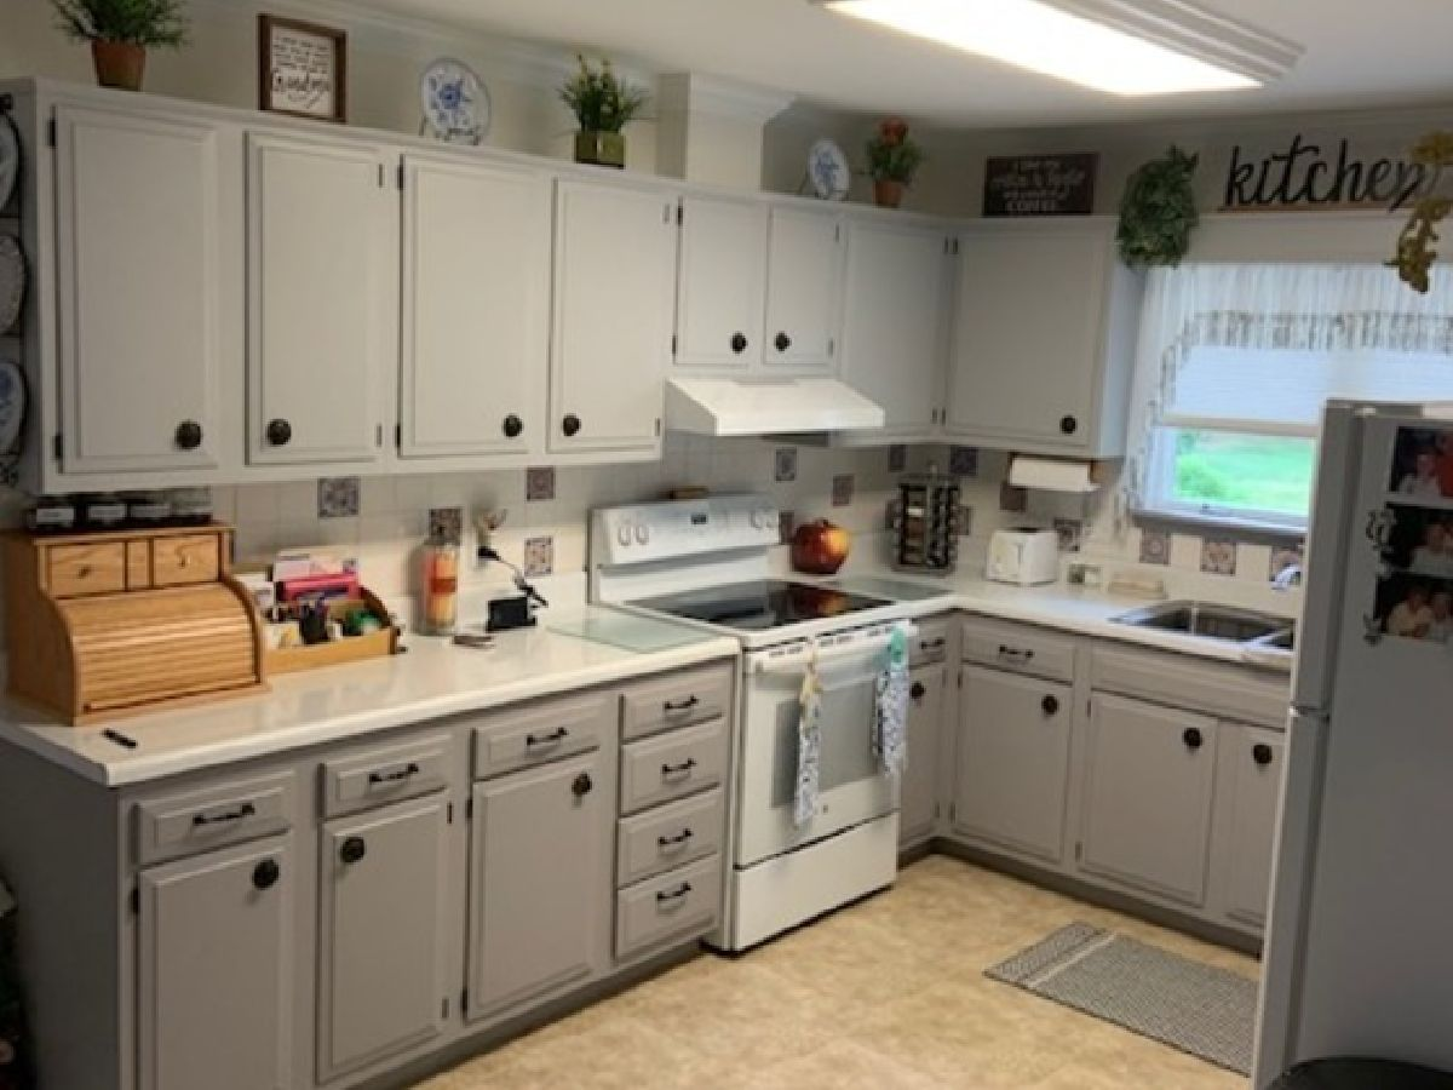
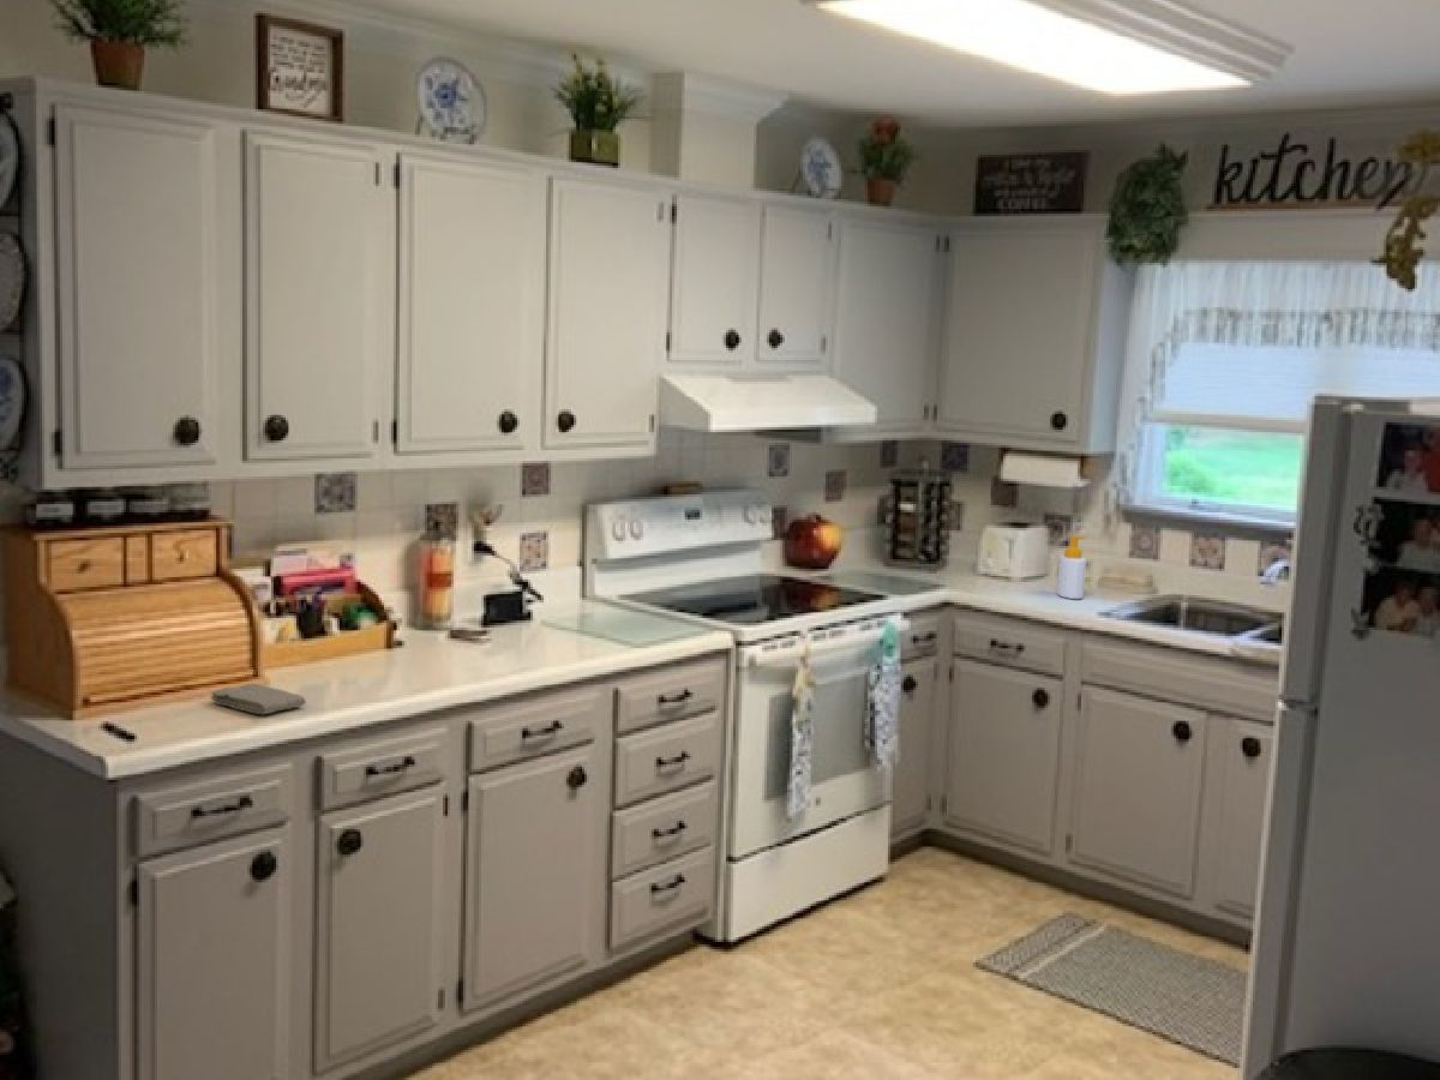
+ washcloth (257, 697)
+ soap bottle (1072, 565)
